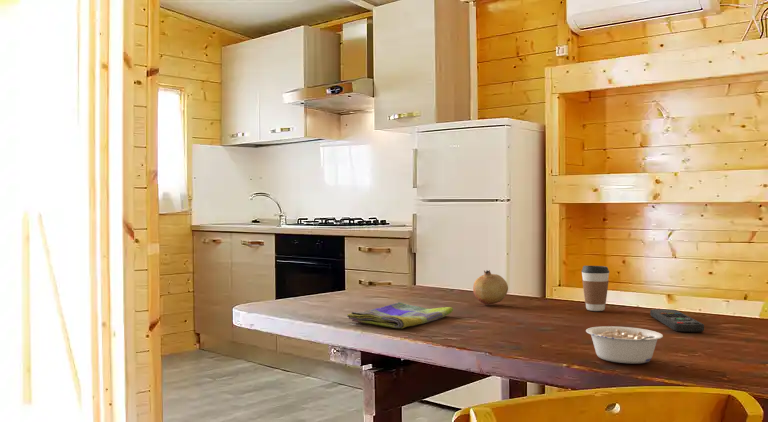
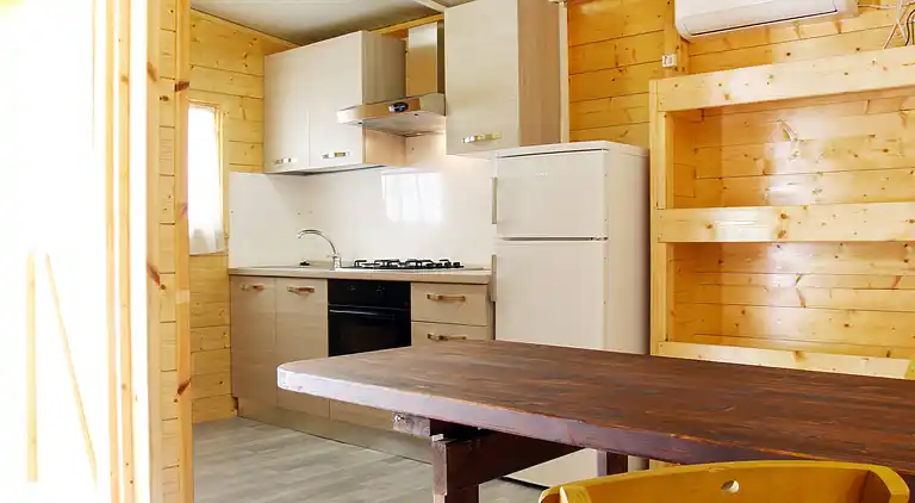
- legume (626, 343)
- remote control (675, 319)
- dish towel (401, 314)
- fruit (490, 286)
- coffee cup (595, 287)
